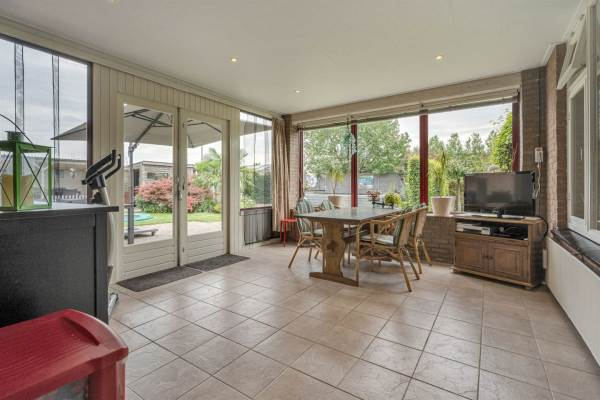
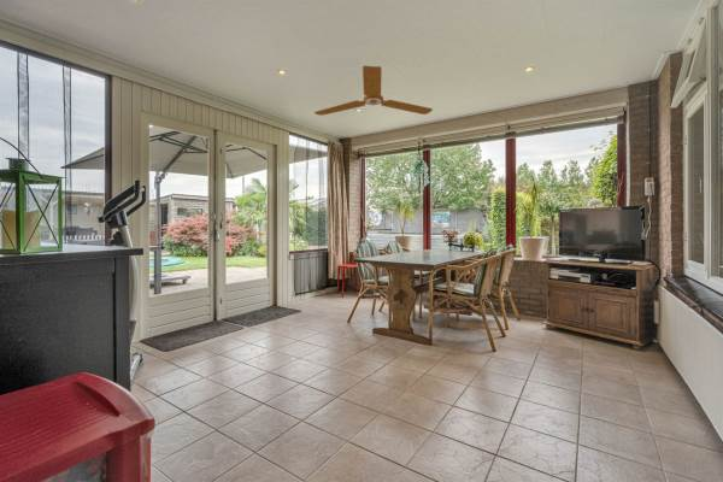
+ ceiling fan (372, 78)
